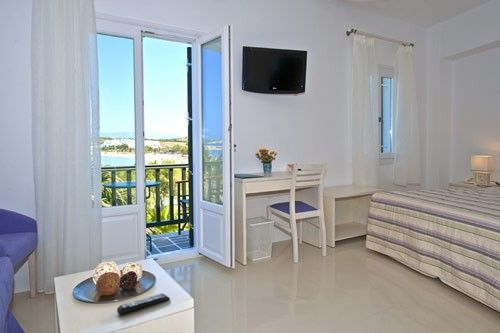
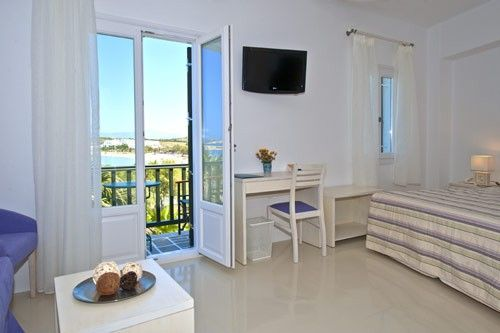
- remote control (144, 303)
